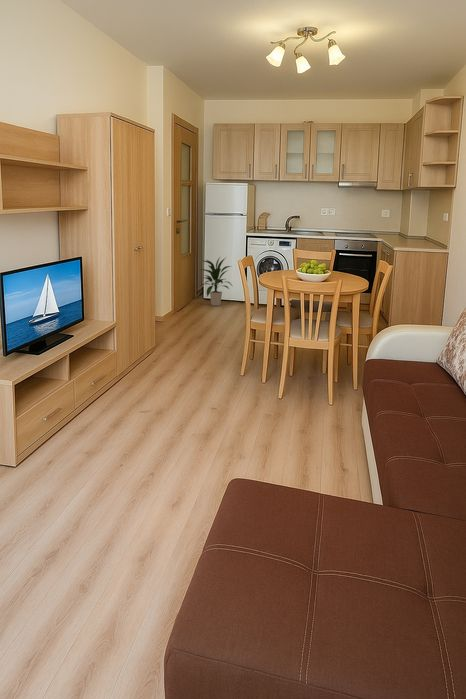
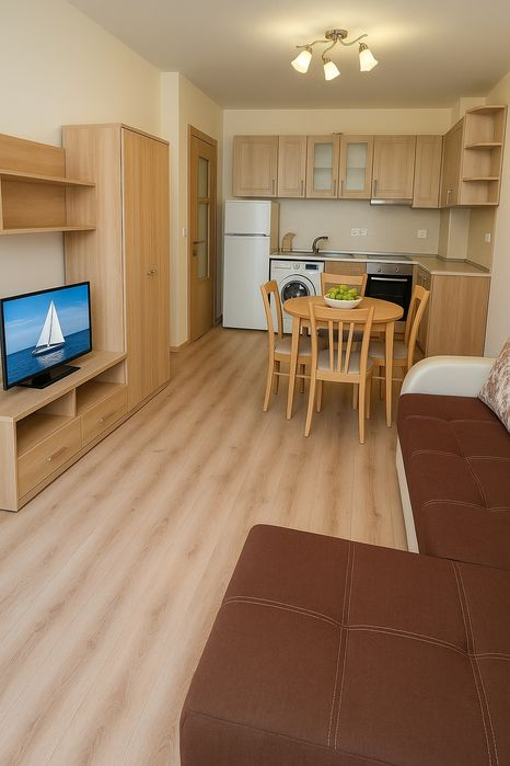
- indoor plant (214, 280)
